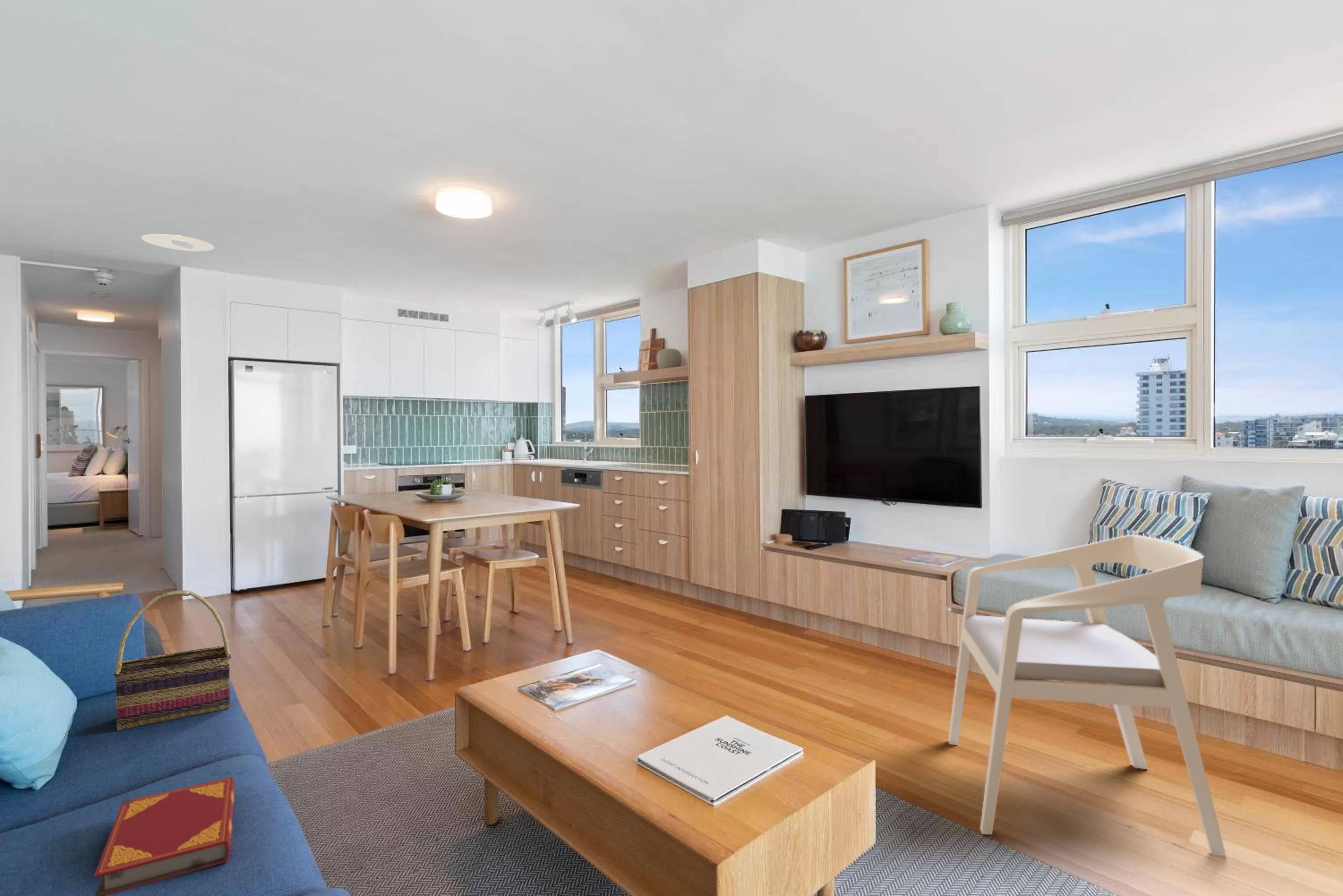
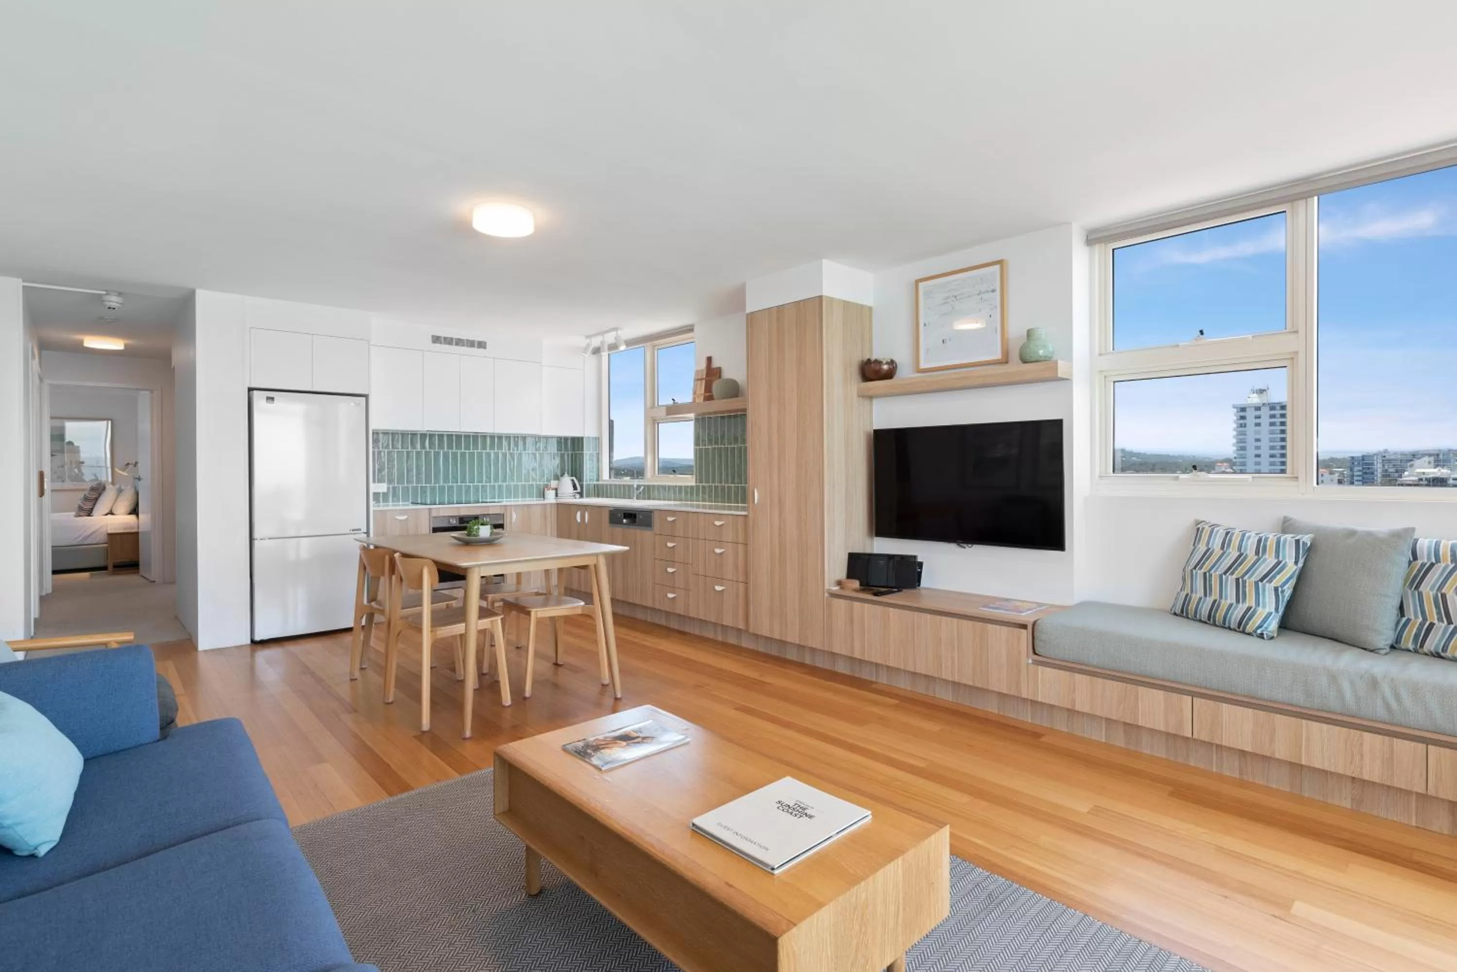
- recessed light (179, 240)
- woven basket (175, 653)
- hardback book (173, 829)
- armchair (1069, 667)
